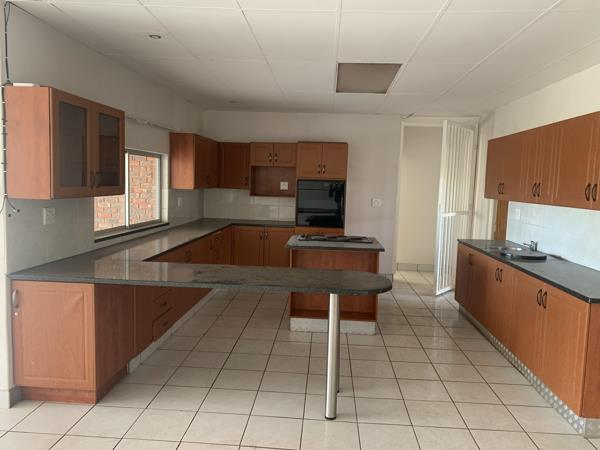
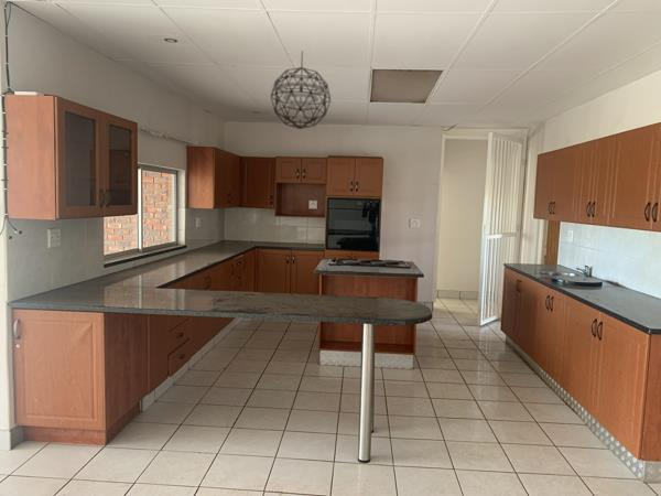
+ pendant light (301, 89)
